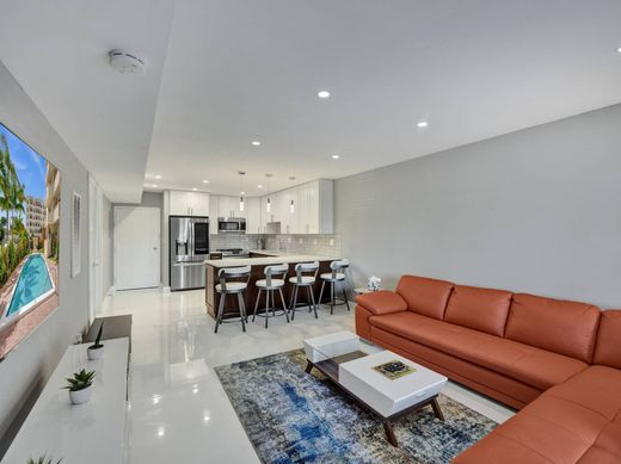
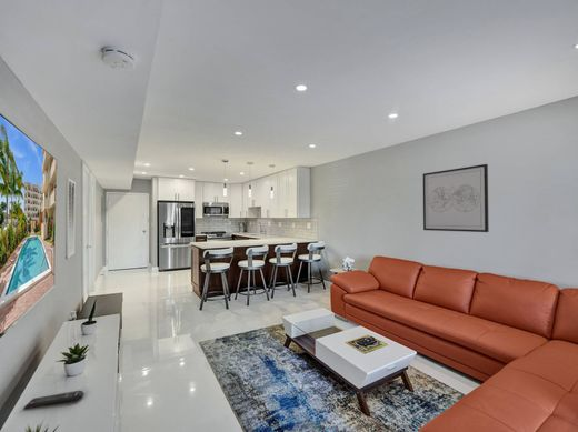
+ remote control (54, 399)
+ wall art (452, 200)
